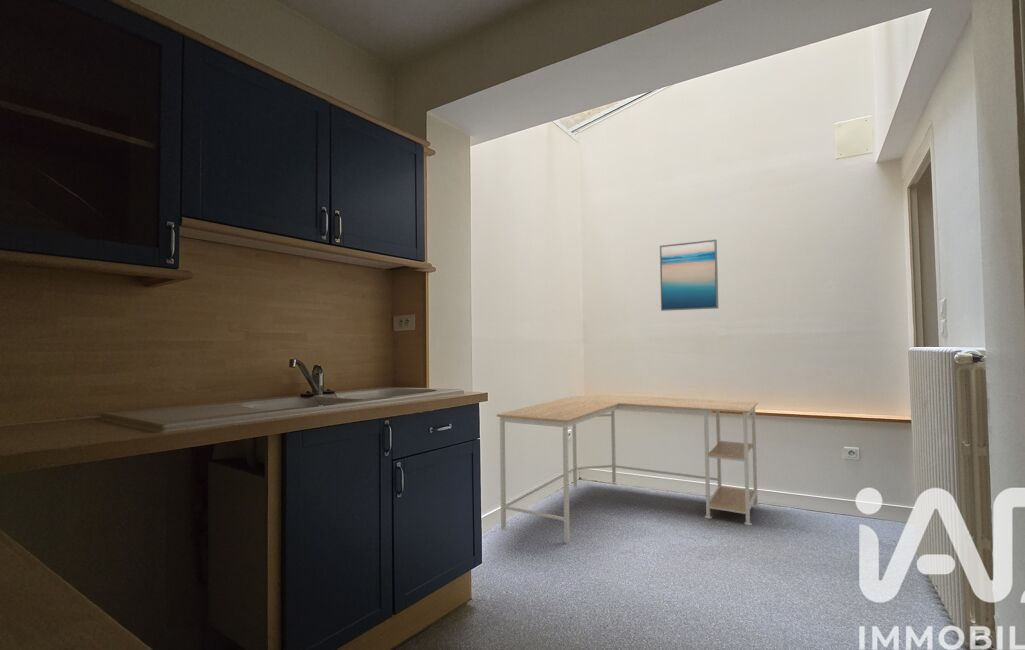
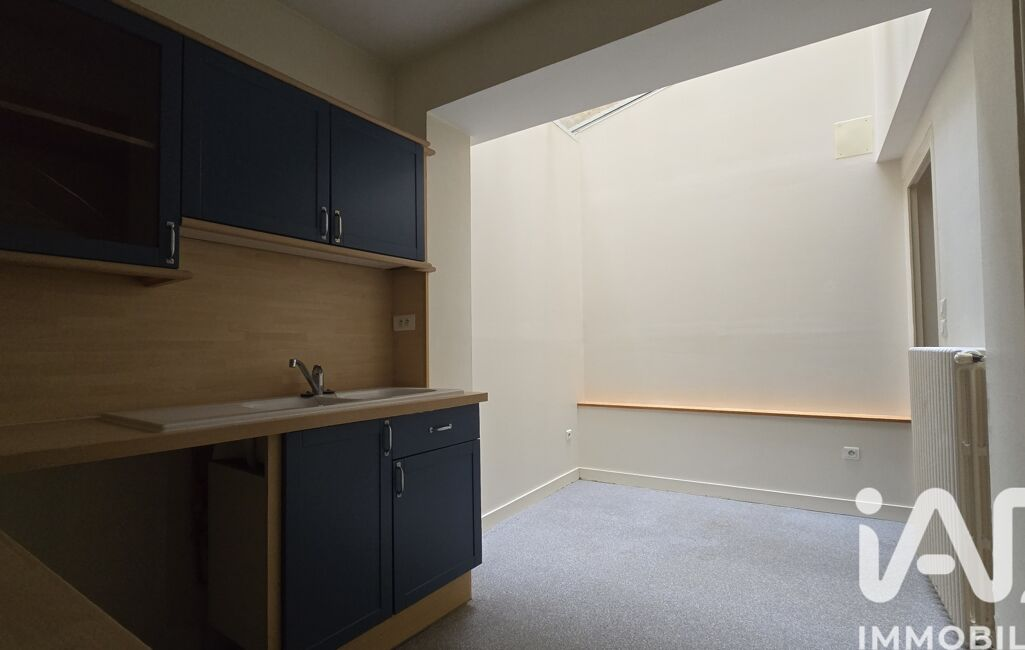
- desk (633, 467)
- wall art (688, 276)
